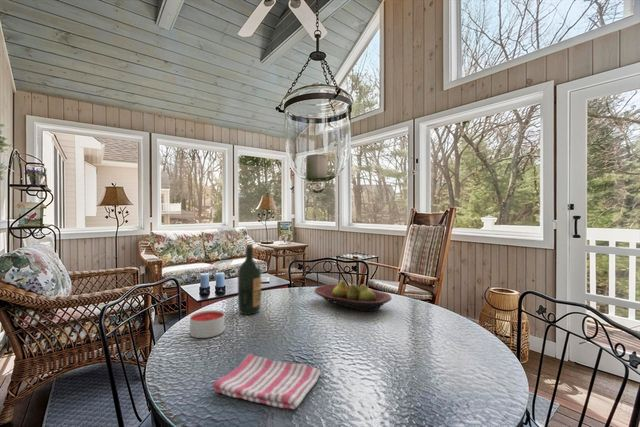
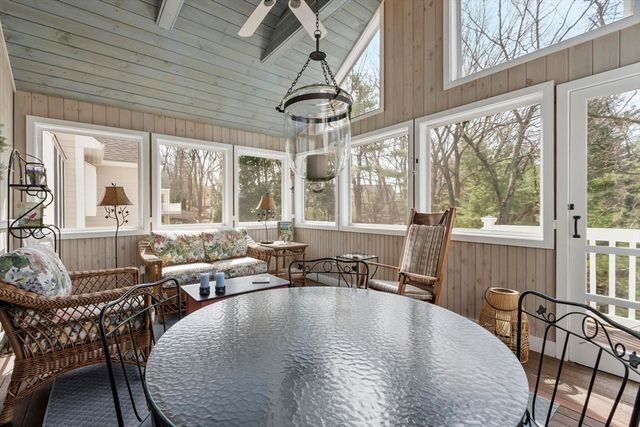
- wine bottle (249, 278)
- dish towel (269, 378)
- fruit bowl (351, 293)
- candle (207, 322)
